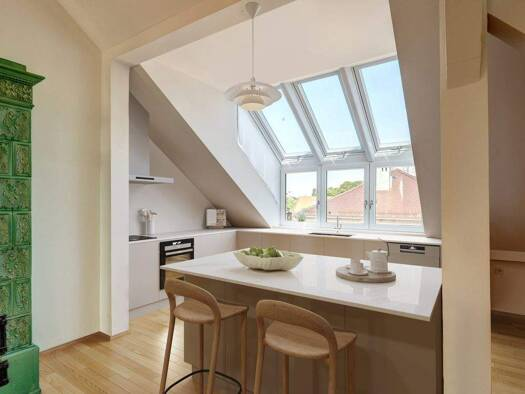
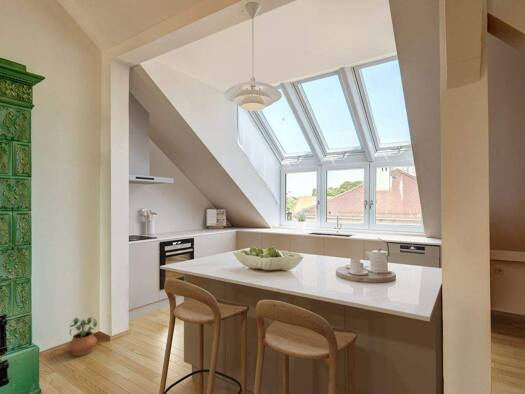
+ potted plant (80, 334)
